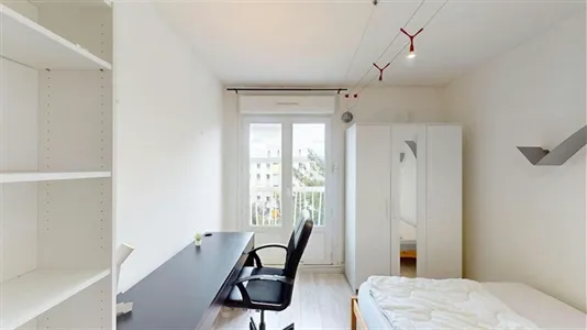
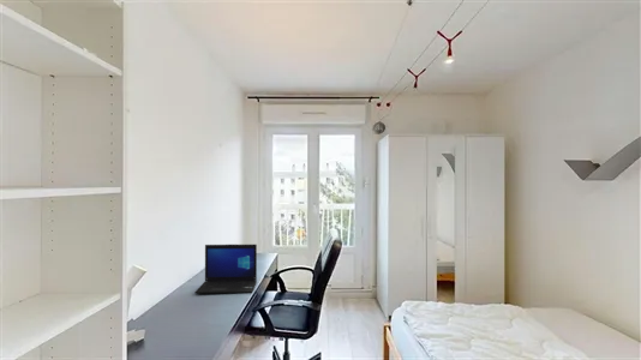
+ laptop (227, 268)
